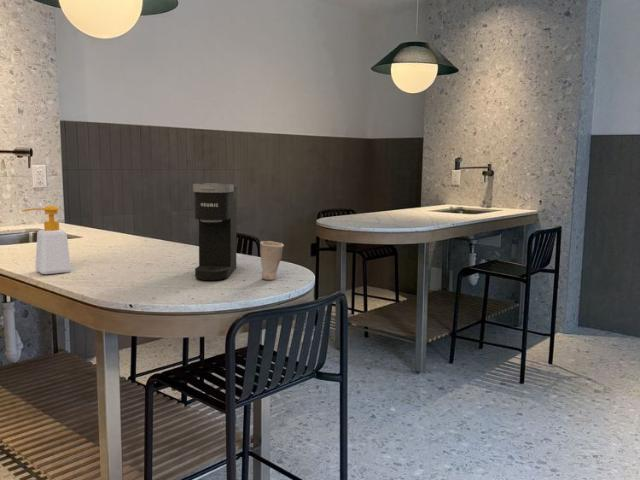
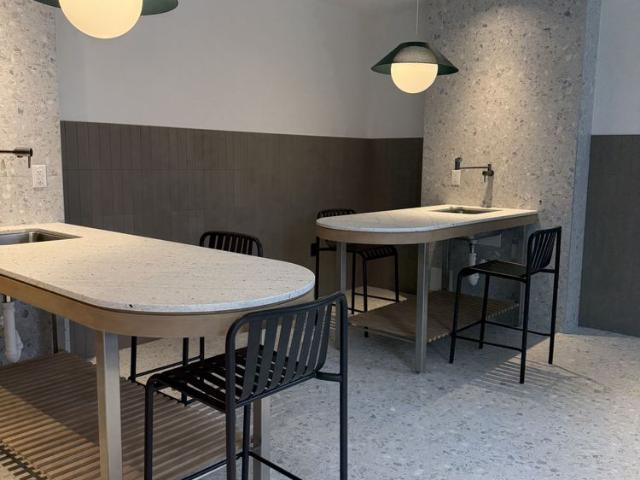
- soap bottle (45, 239)
- coffee maker (216, 228)
- cup (271, 260)
